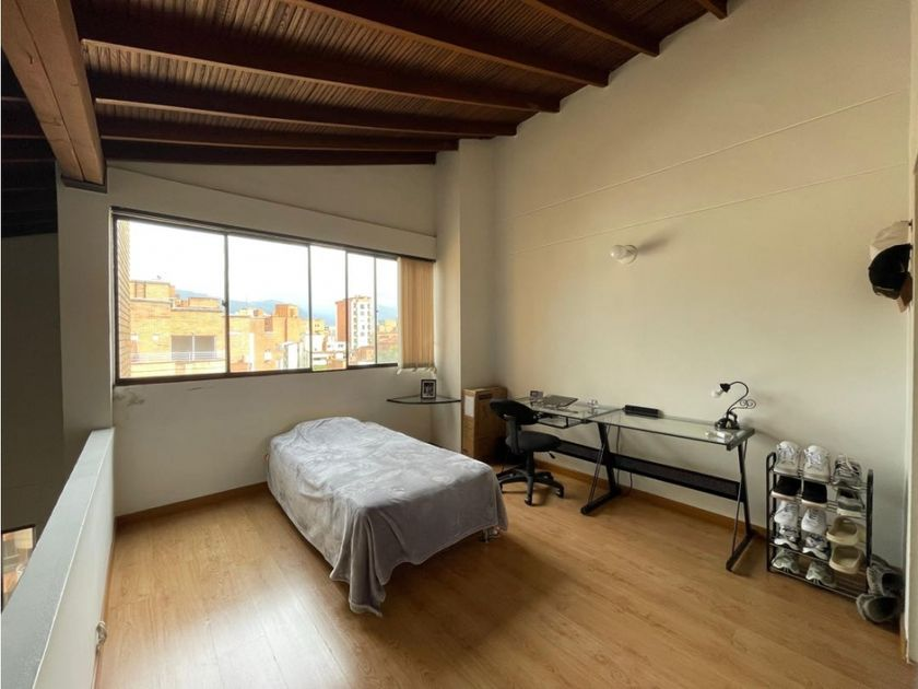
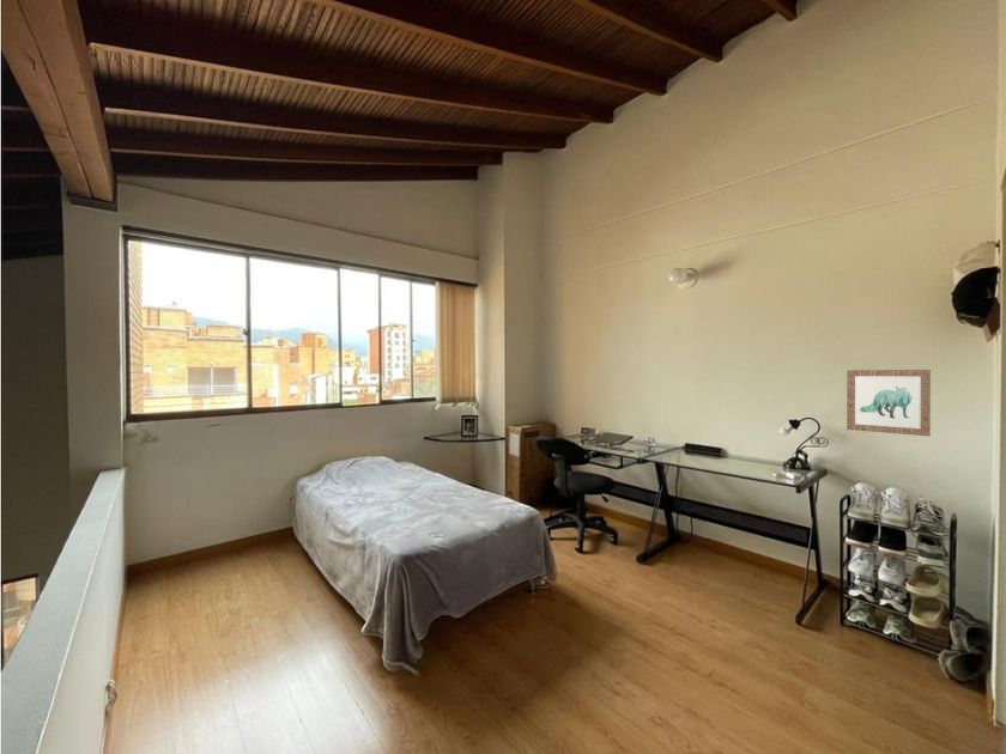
+ wall art (886, 401)
